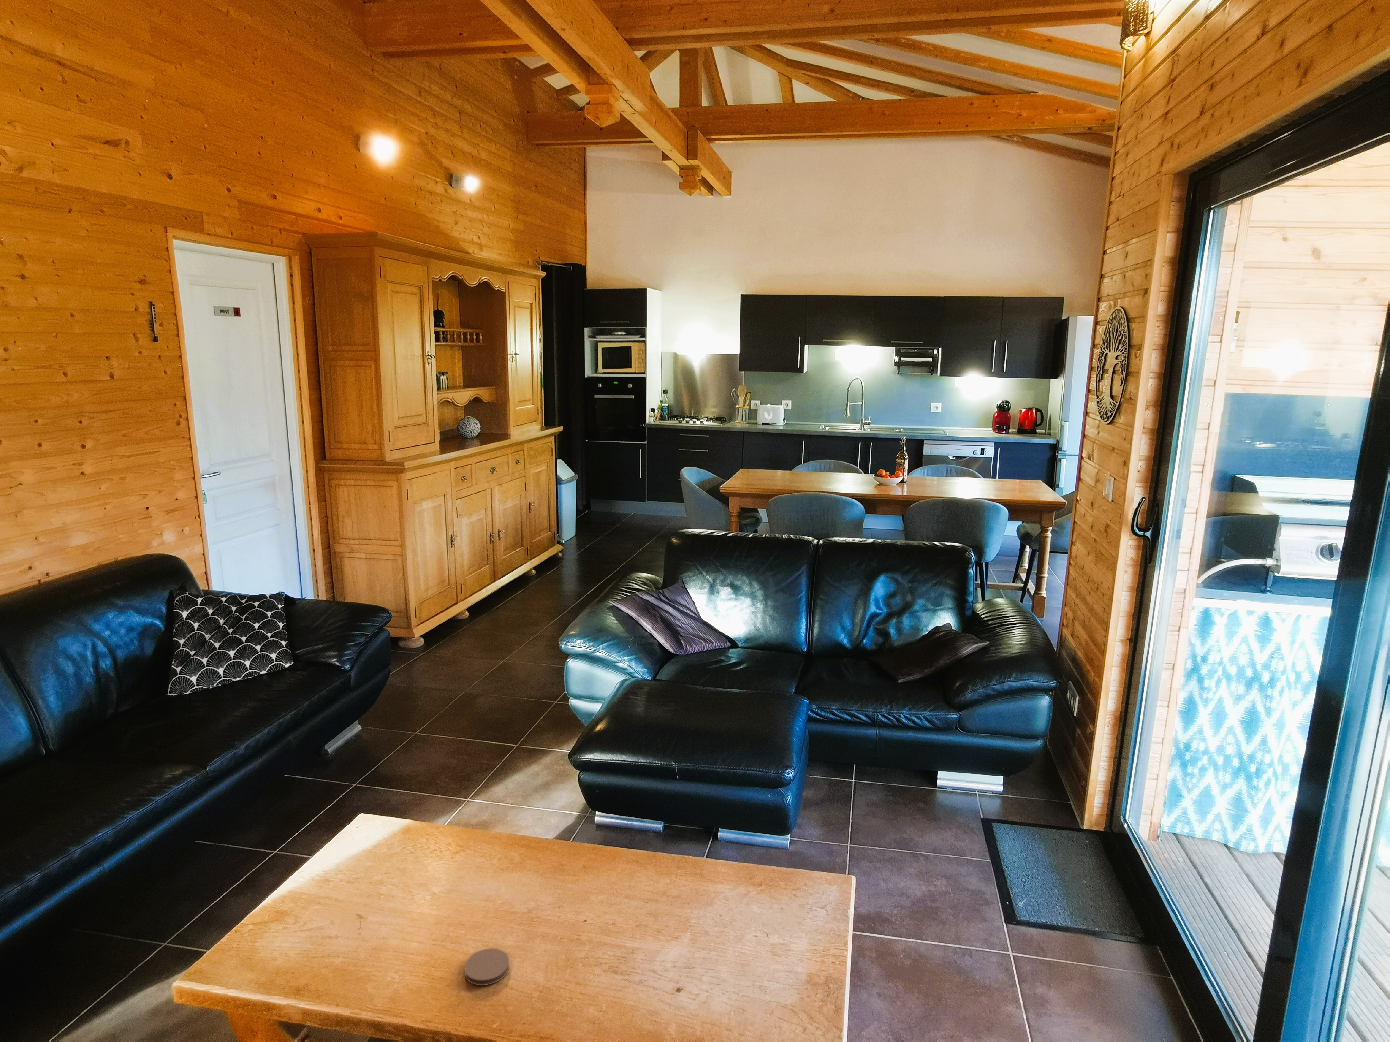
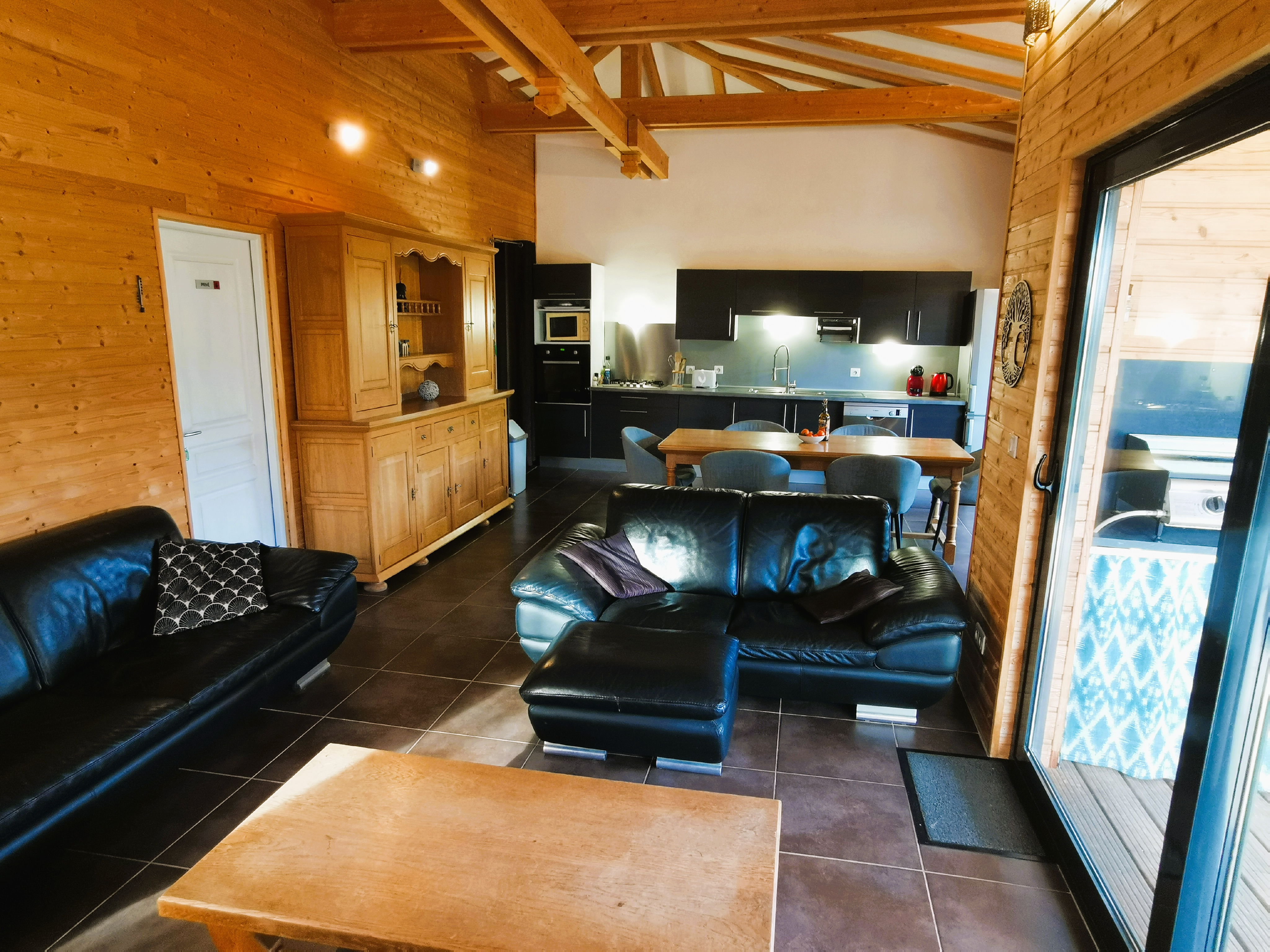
- coaster (487, 966)
